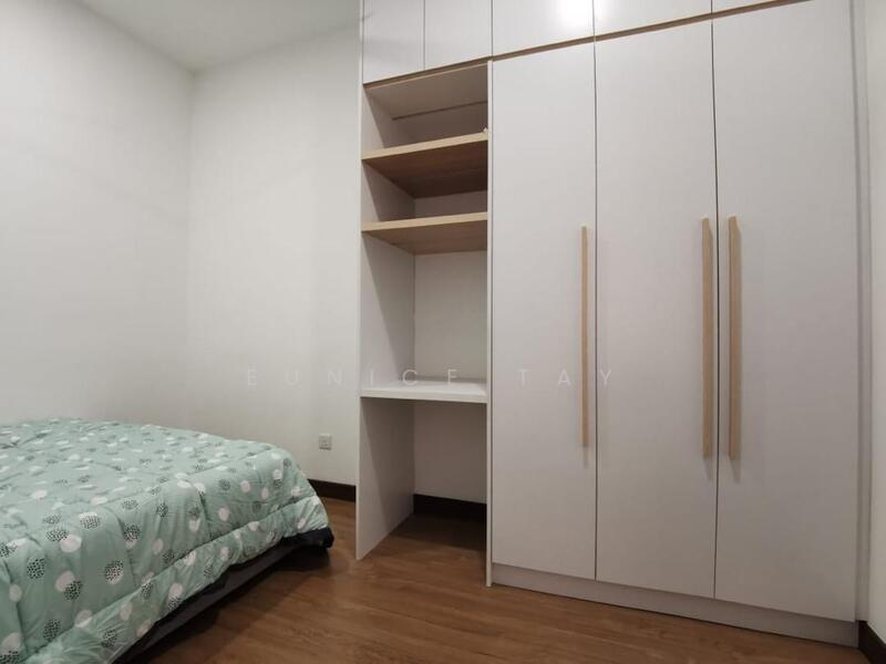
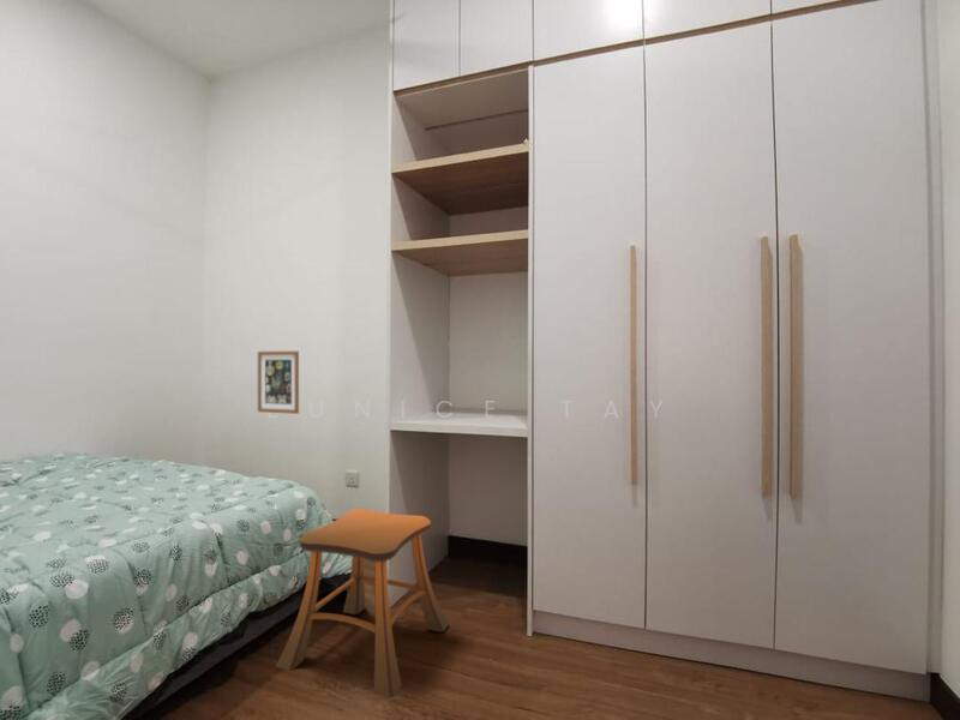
+ stool (368, 581)
+ wall art (277, 382)
